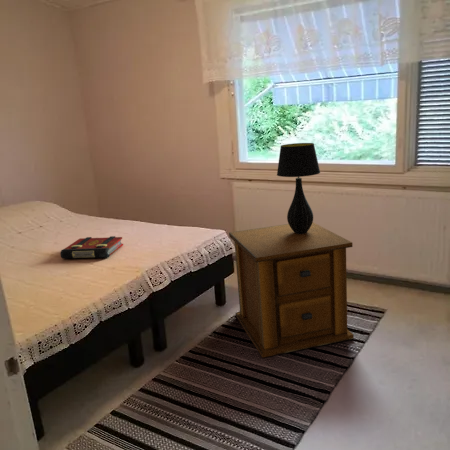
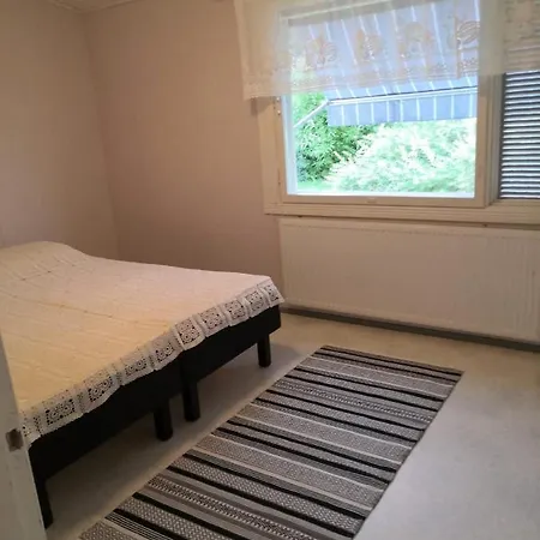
- table lamp (299, 189)
- side table (288, 283)
- book (92, 247)
